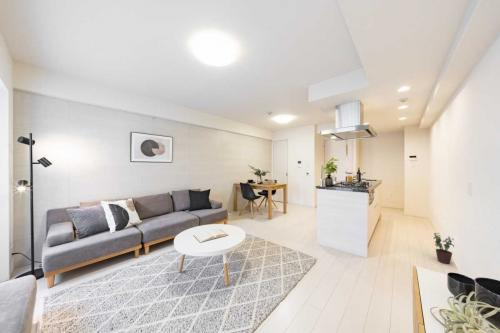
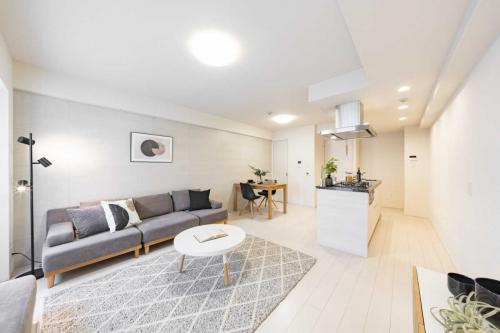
- potted plant (444, 247)
